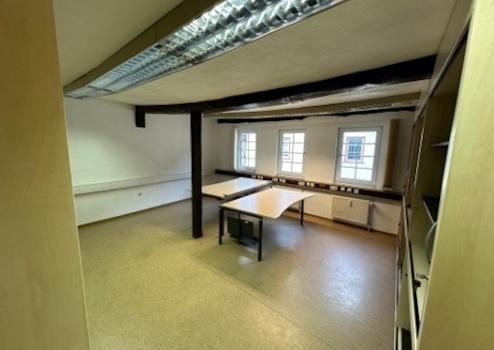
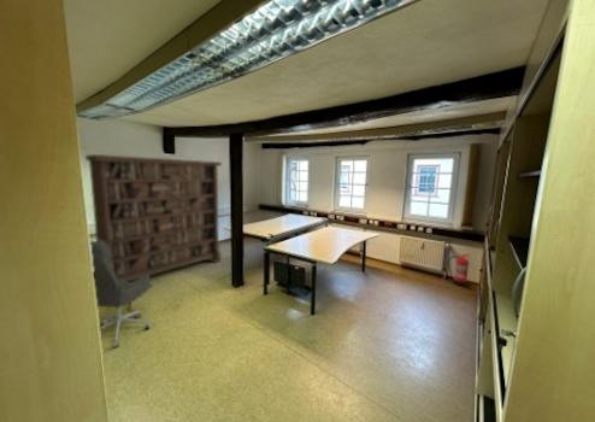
+ bookcase (166, 217)
+ fire extinguisher (458, 266)
+ office chair (113, 285)
